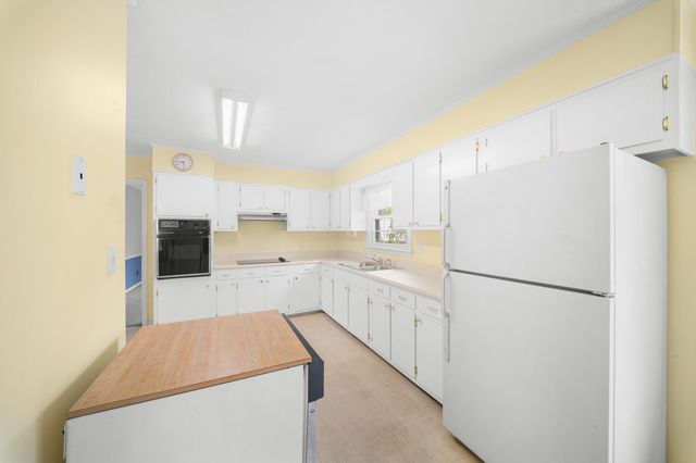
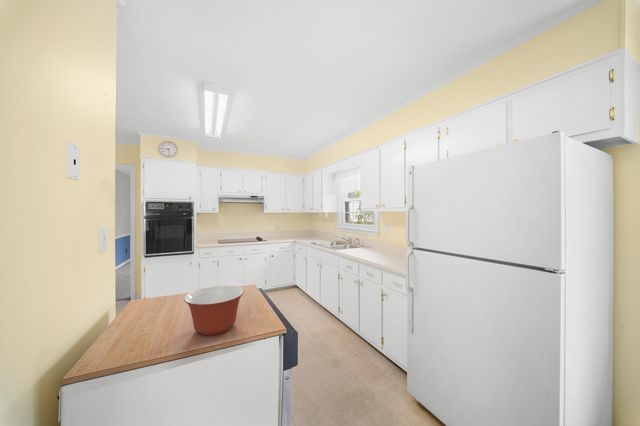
+ mixing bowl (215, 310)
